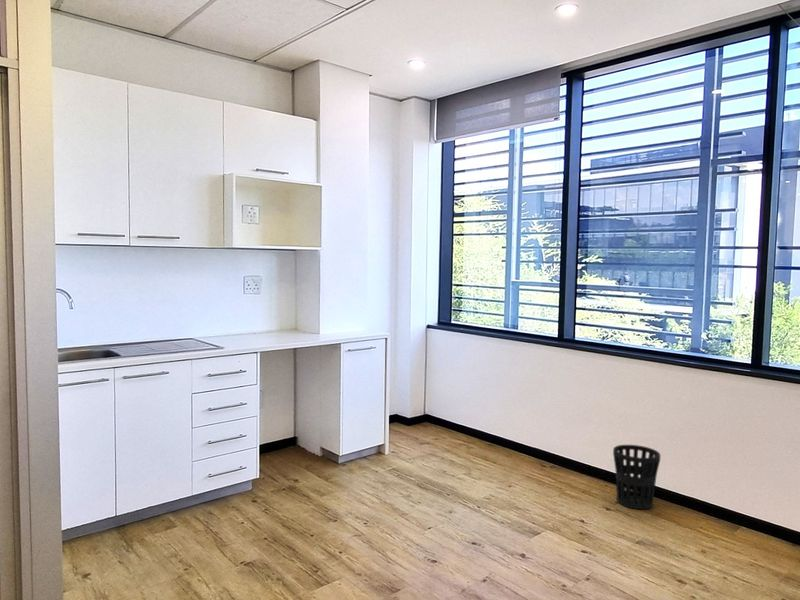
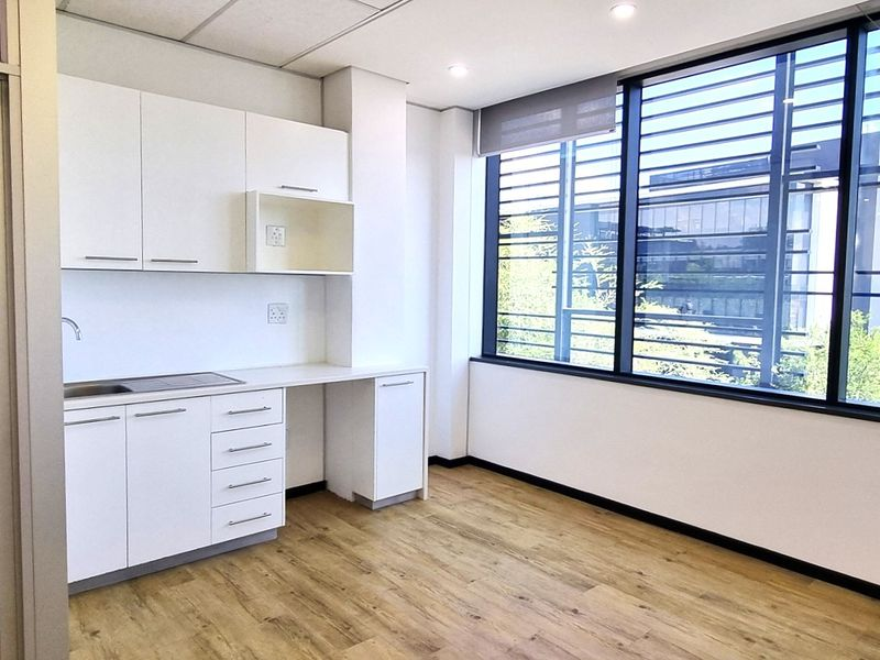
- wastebasket (635, 476)
